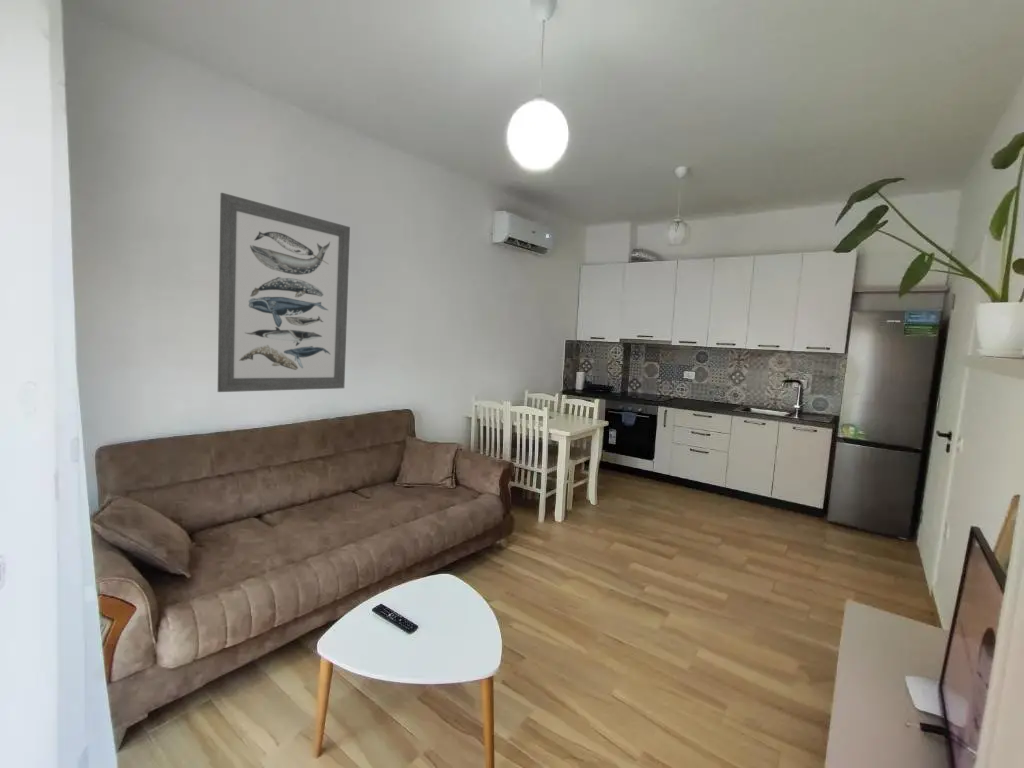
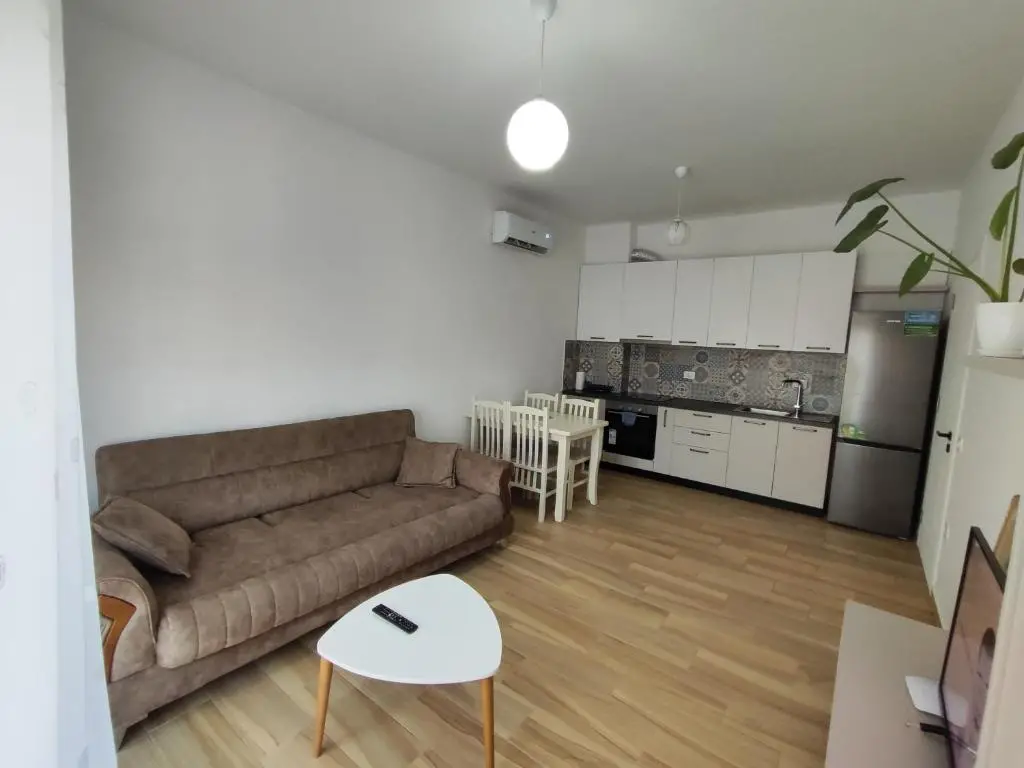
- wall art (289, 302)
